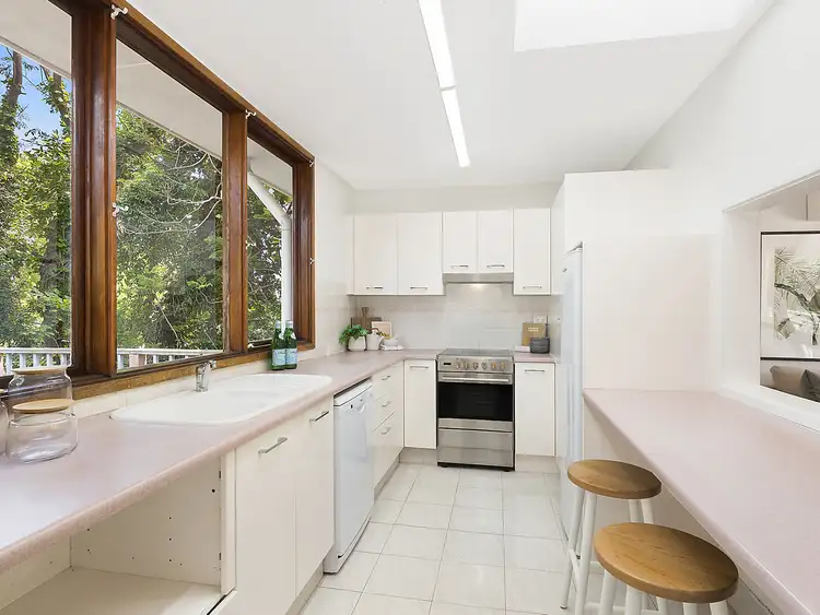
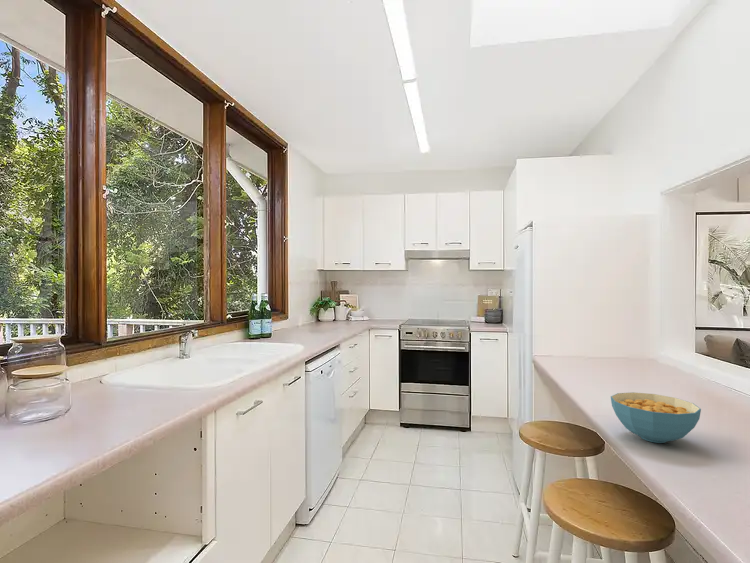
+ cereal bowl (653, 420)
